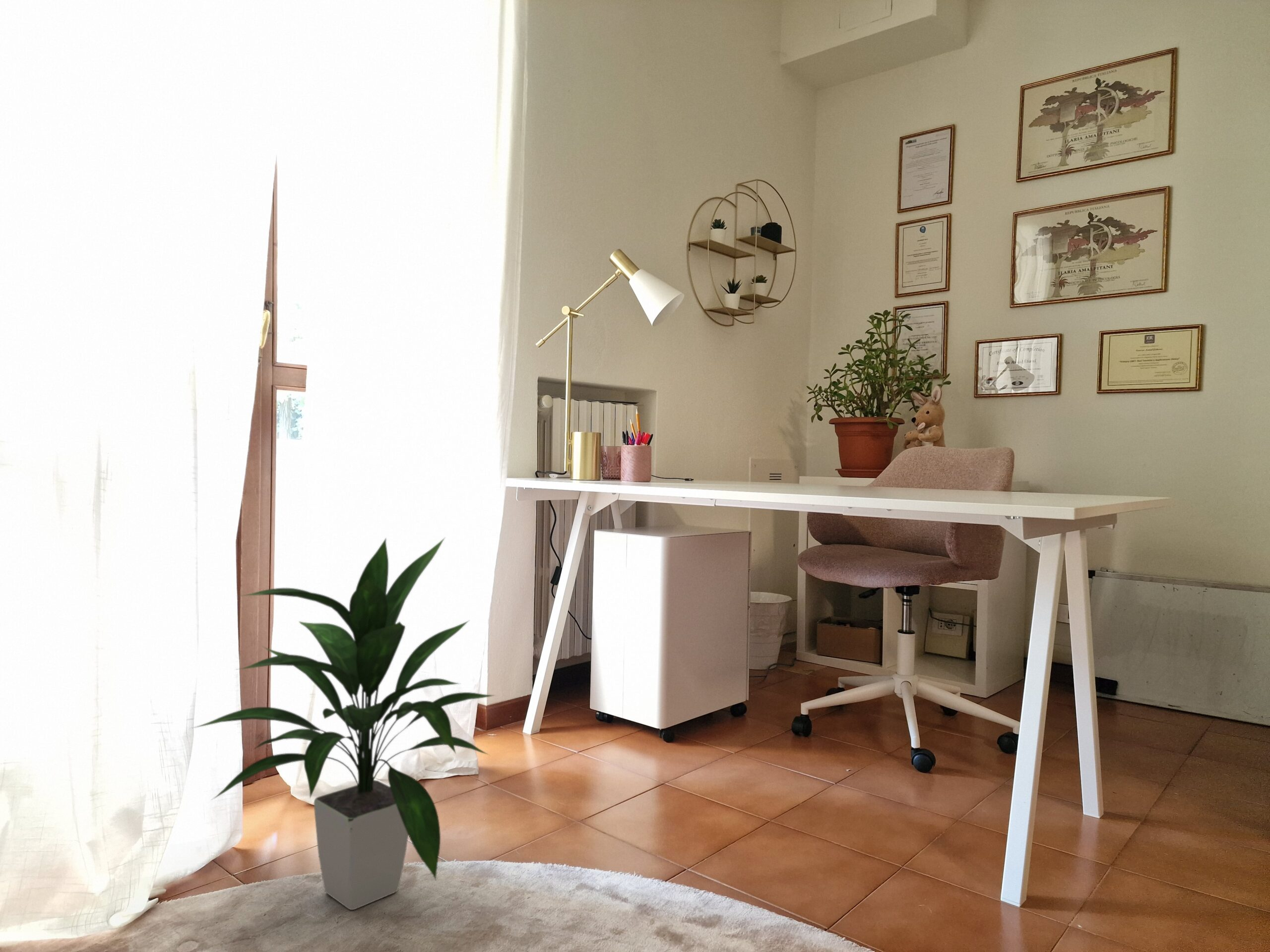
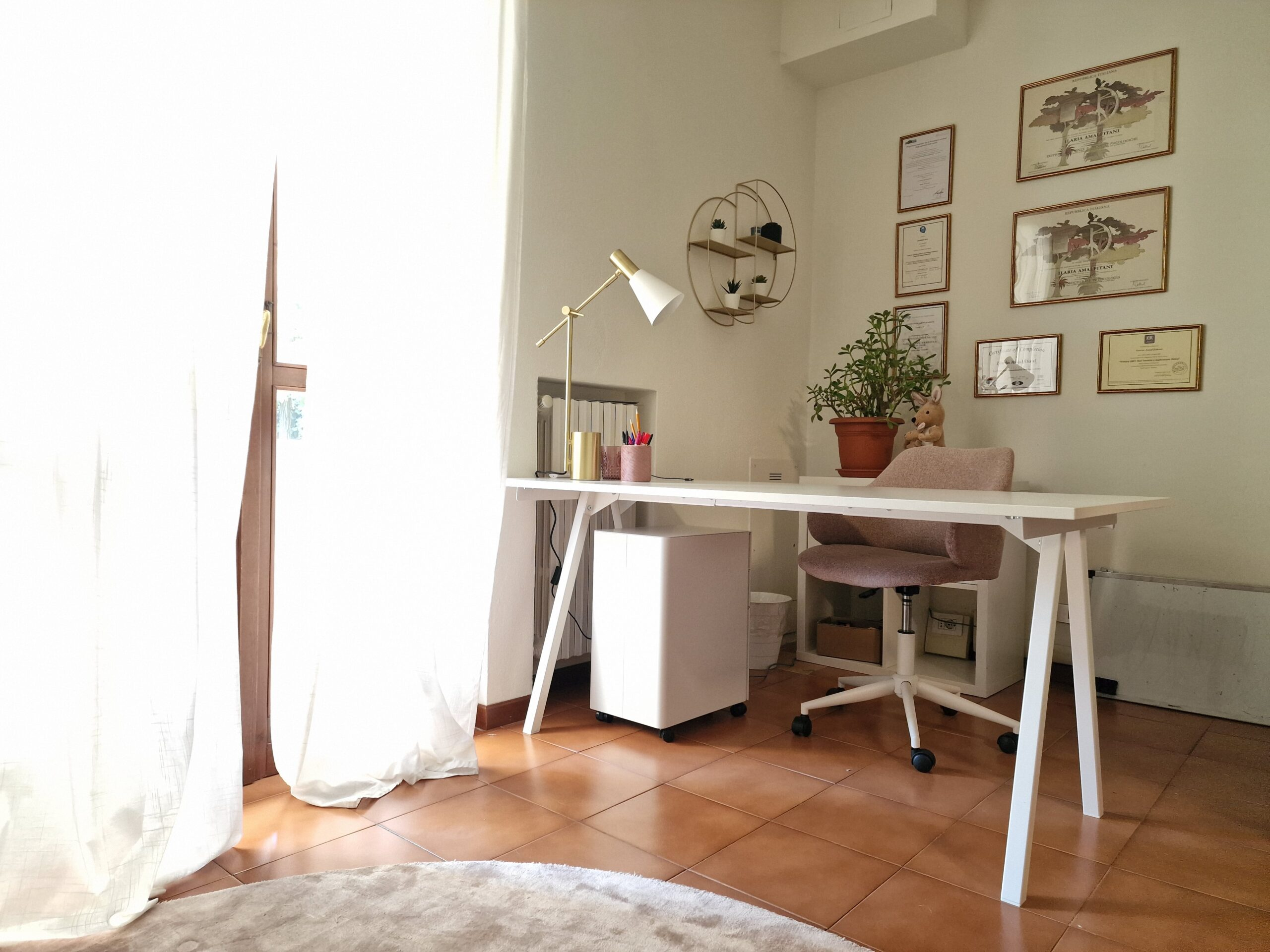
- indoor plant (365, 720)
